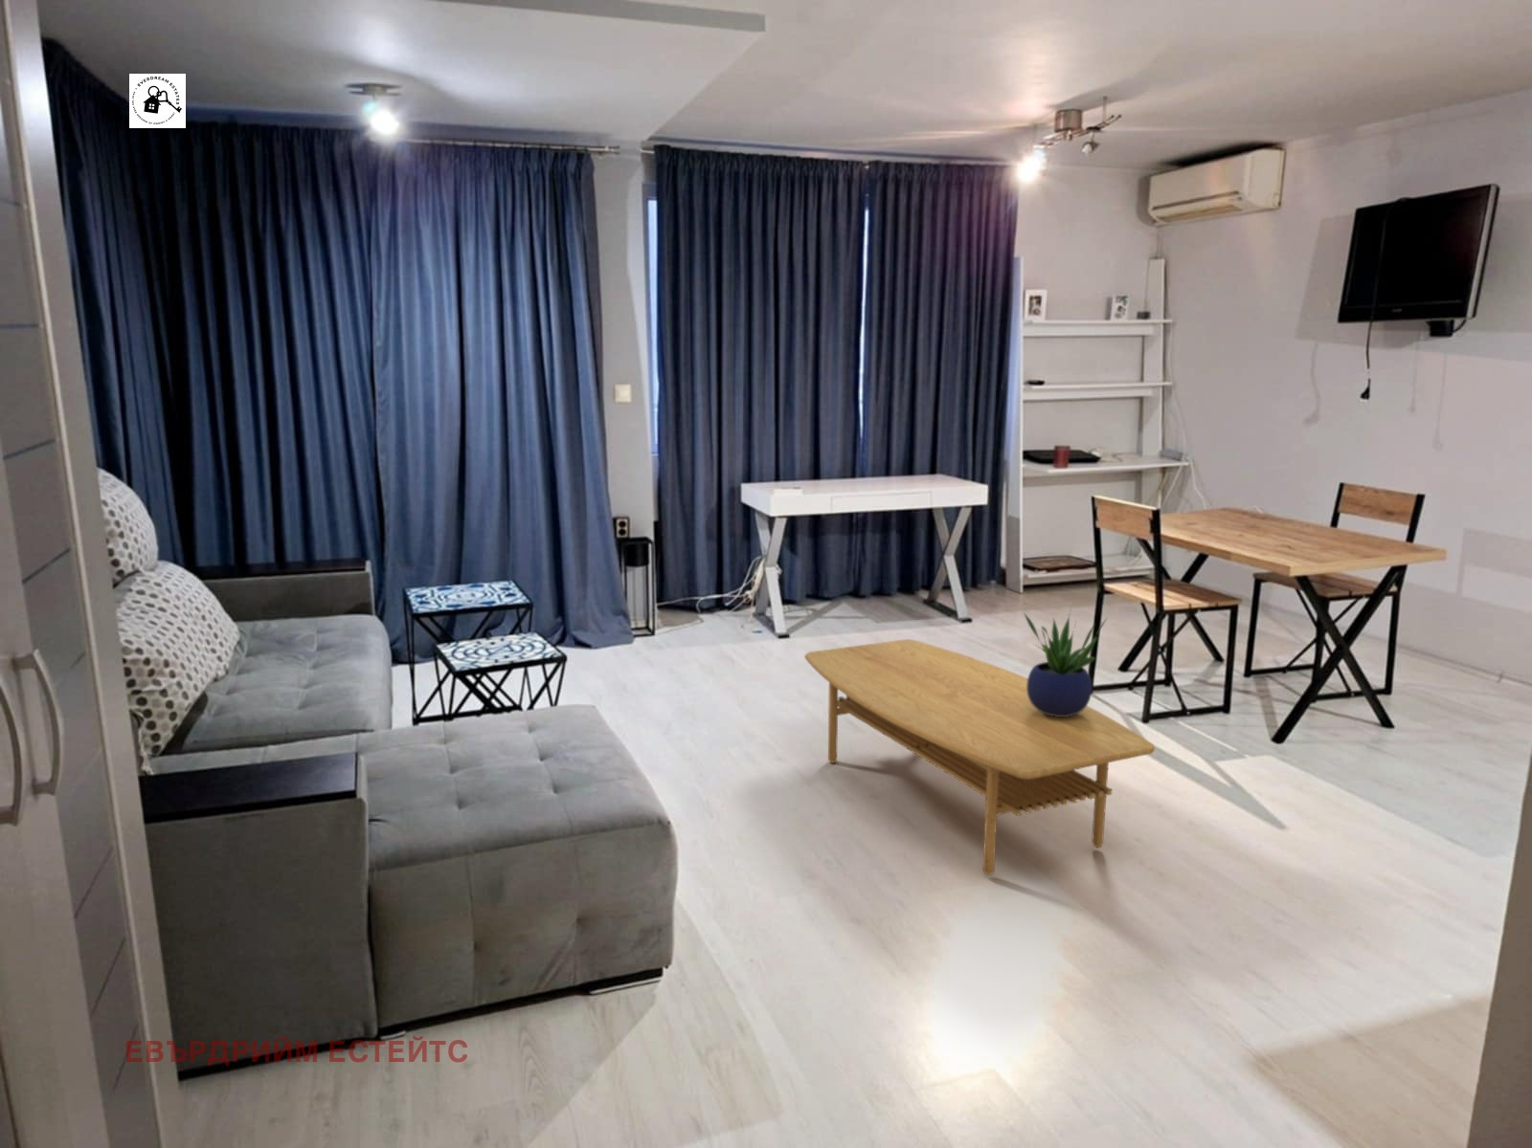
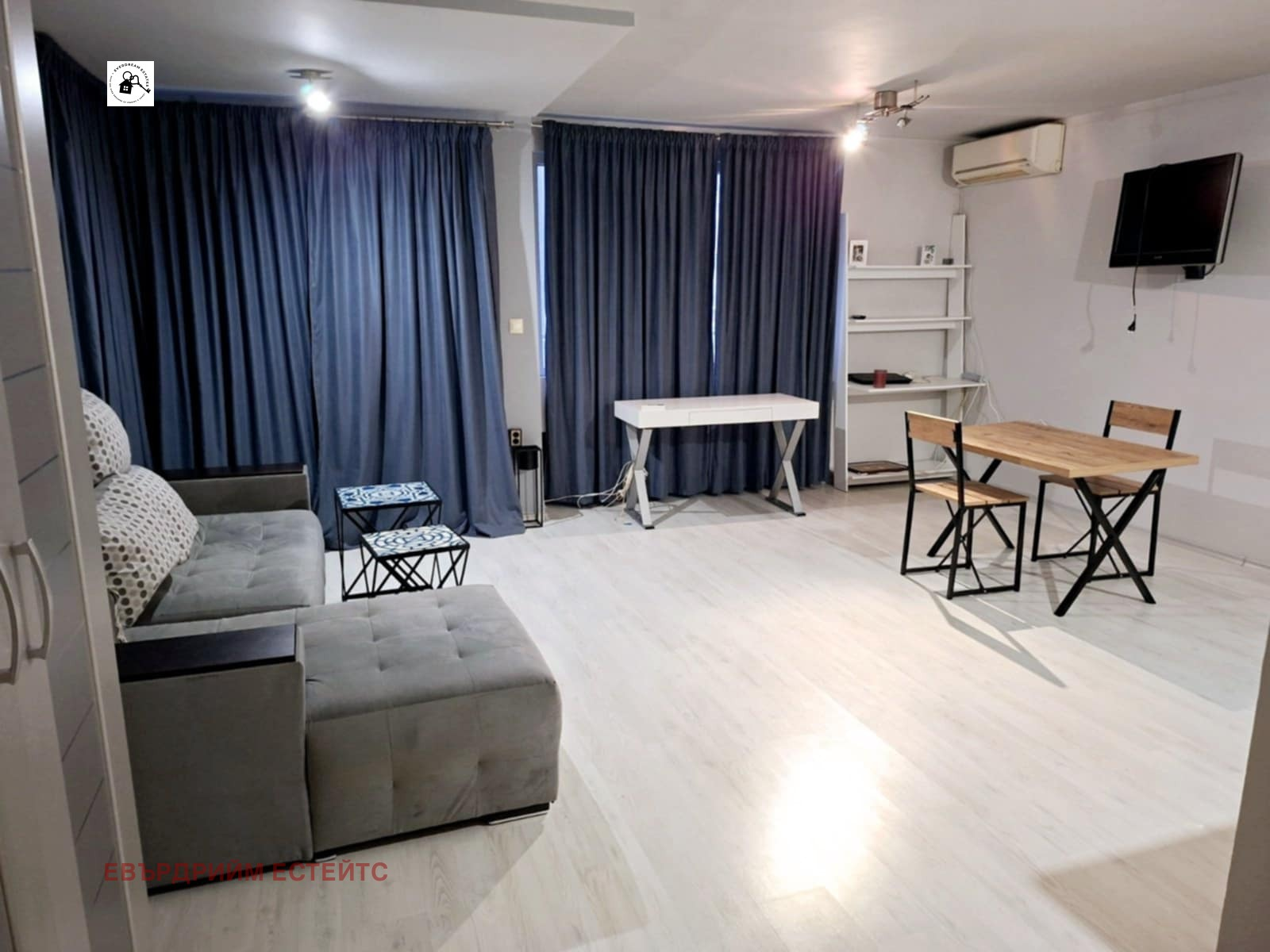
- potted plant (1066, 663)
- coffee table (954, 748)
